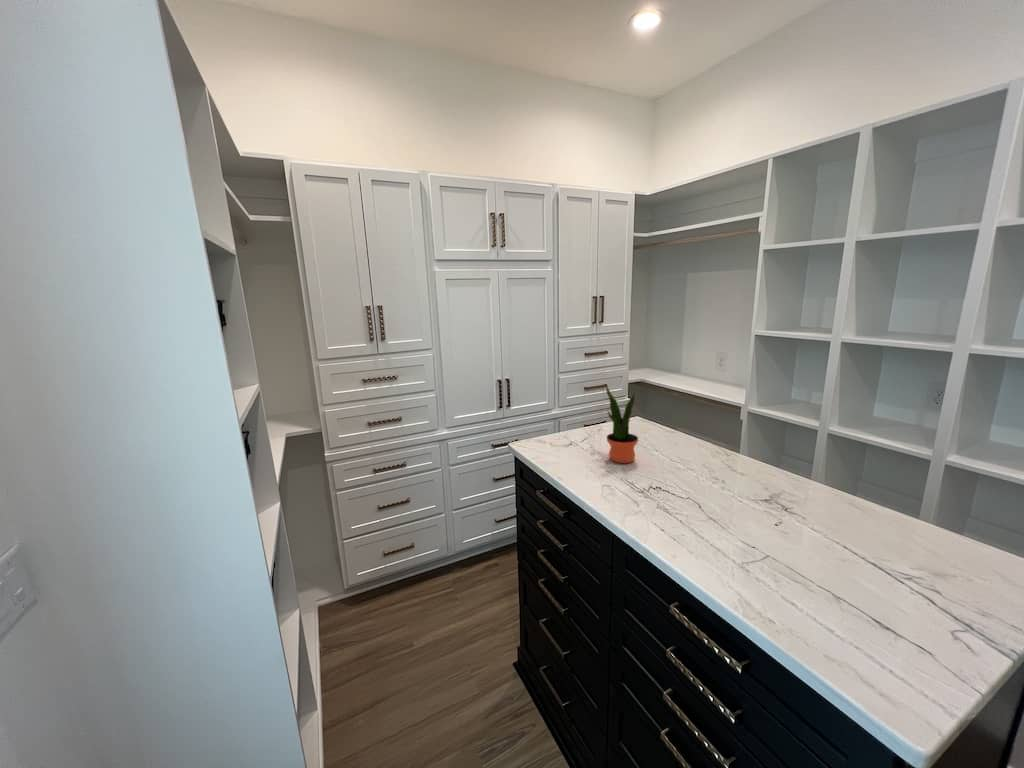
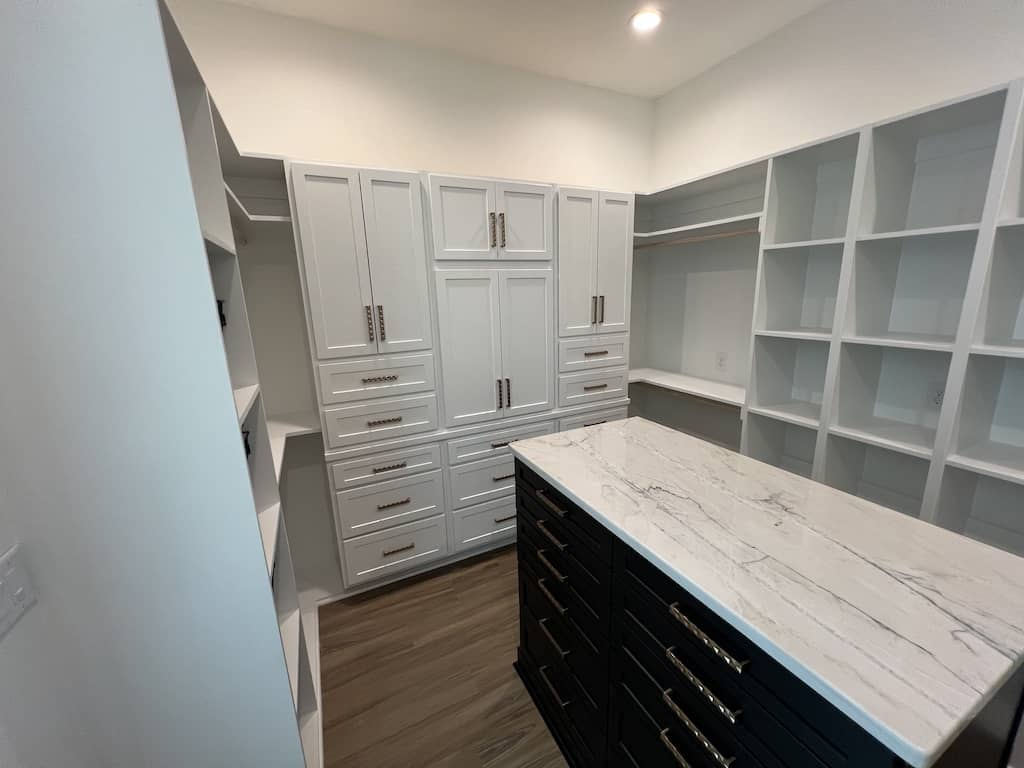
- potted plant (617, 422)
